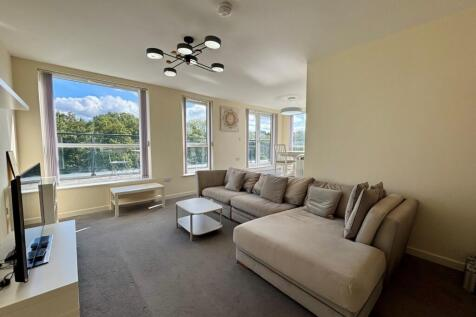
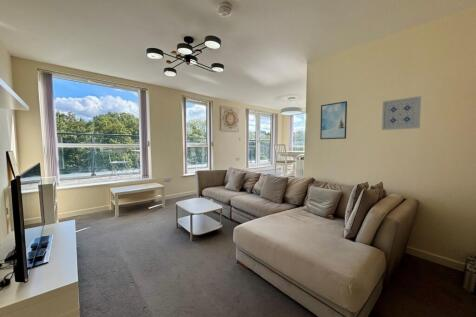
+ wall art (400, 114)
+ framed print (333, 121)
